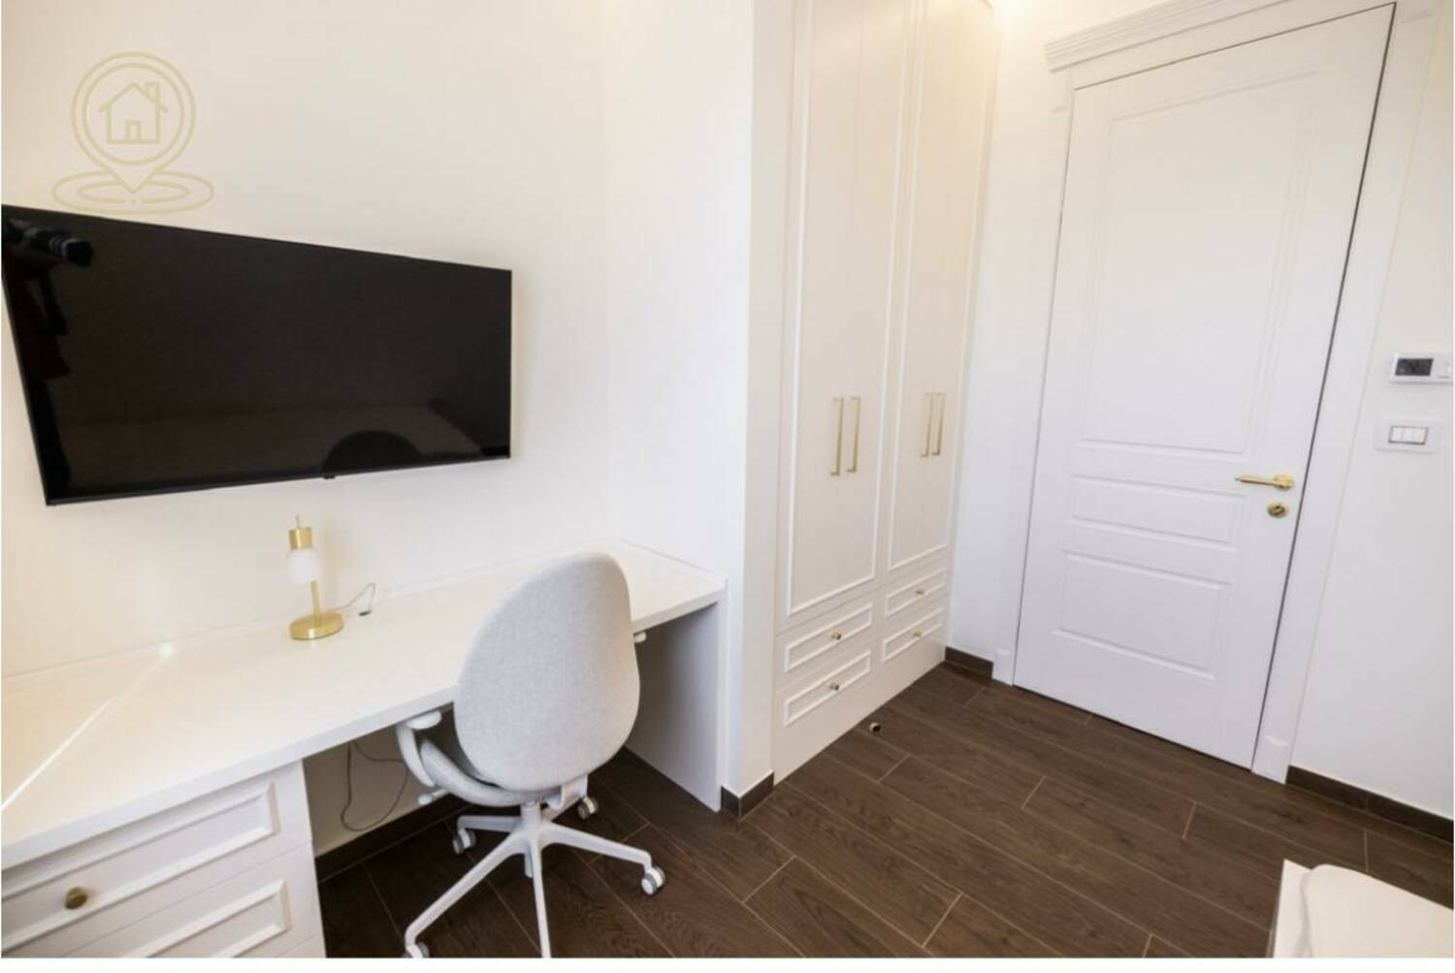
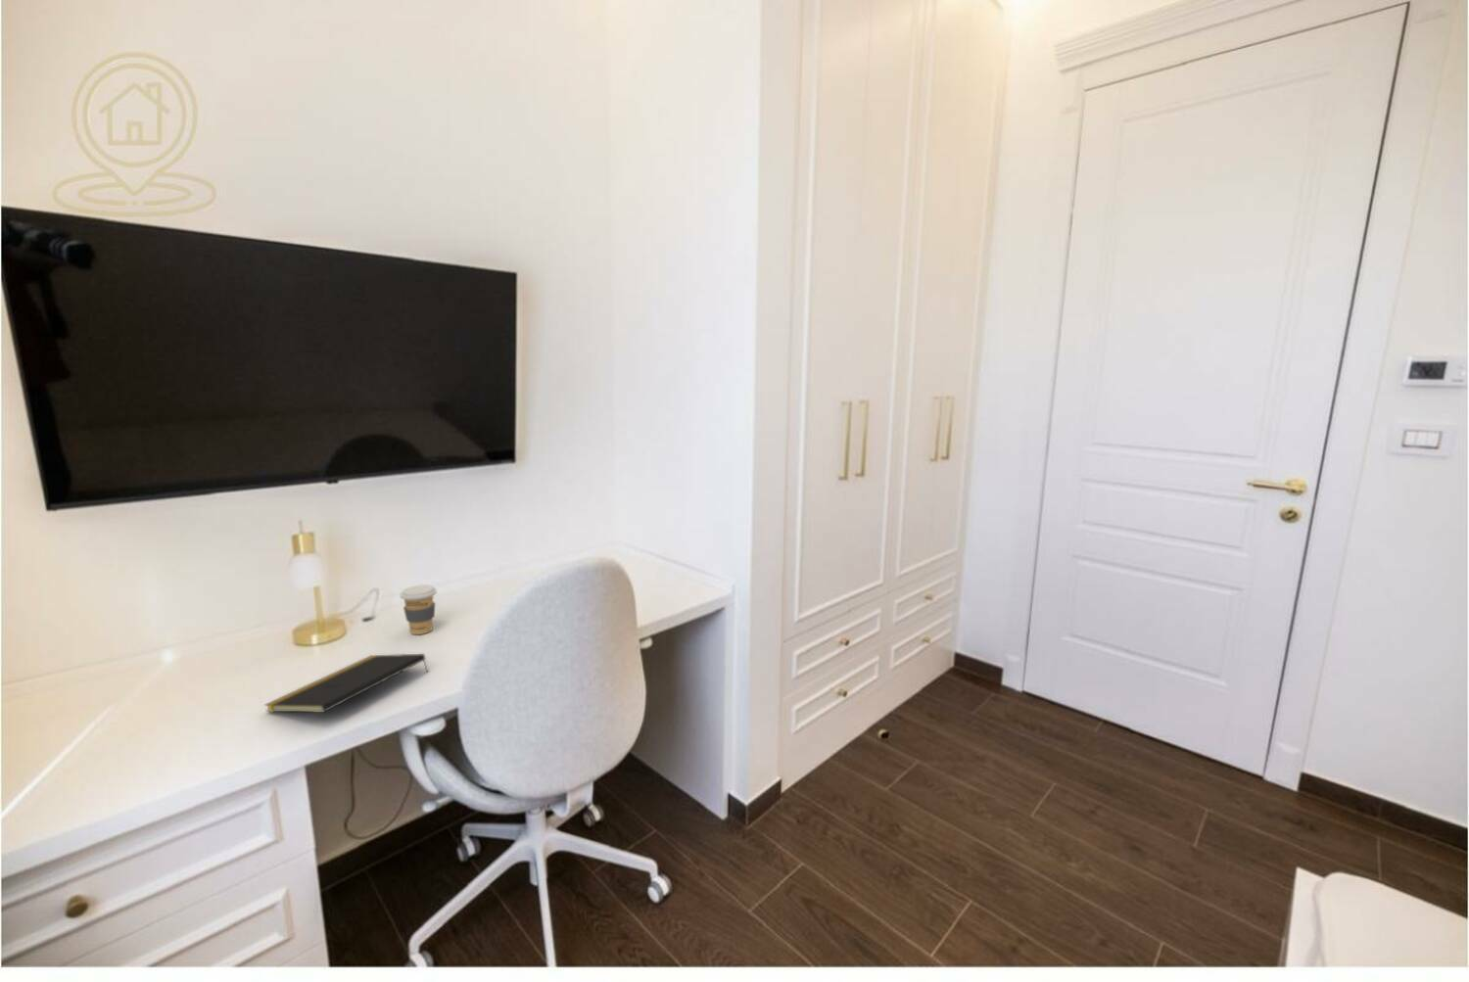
+ notepad (350, 681)
+ coffee cup (419, 610)
